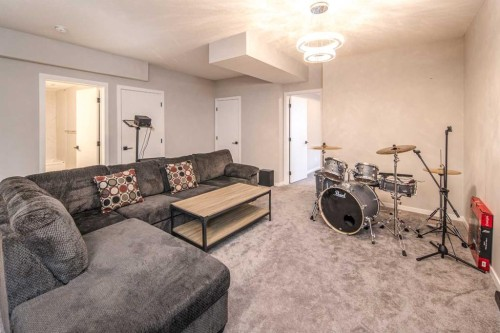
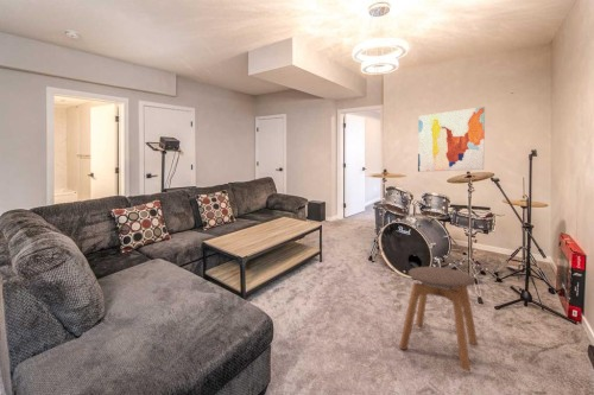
+ stool (442, 297)
+ wall art (449, 141)
